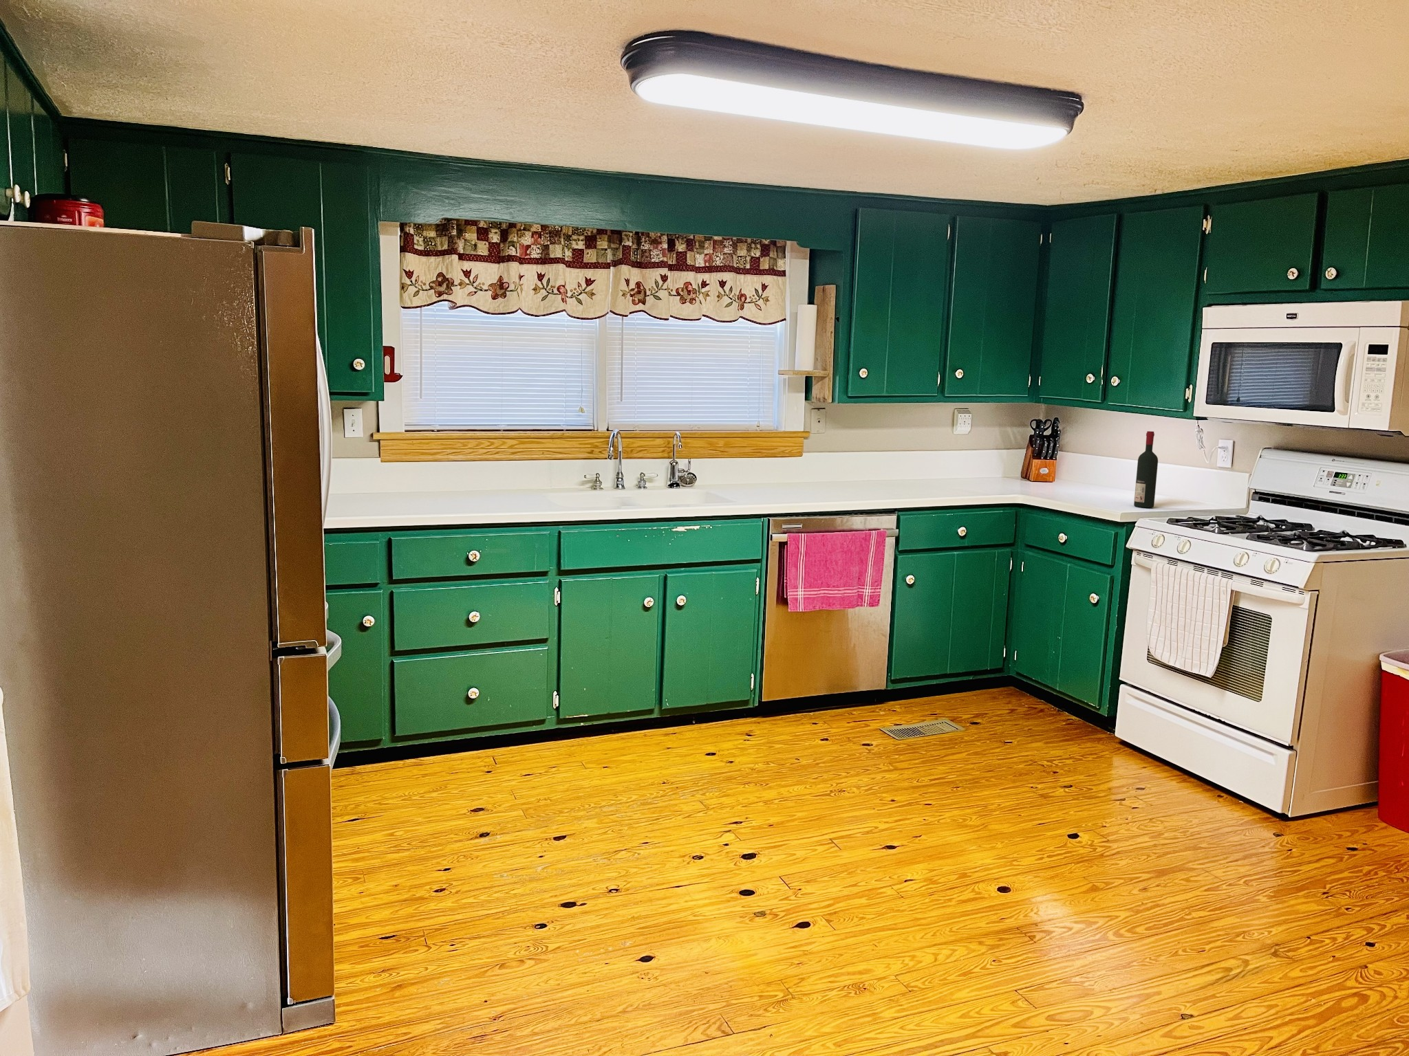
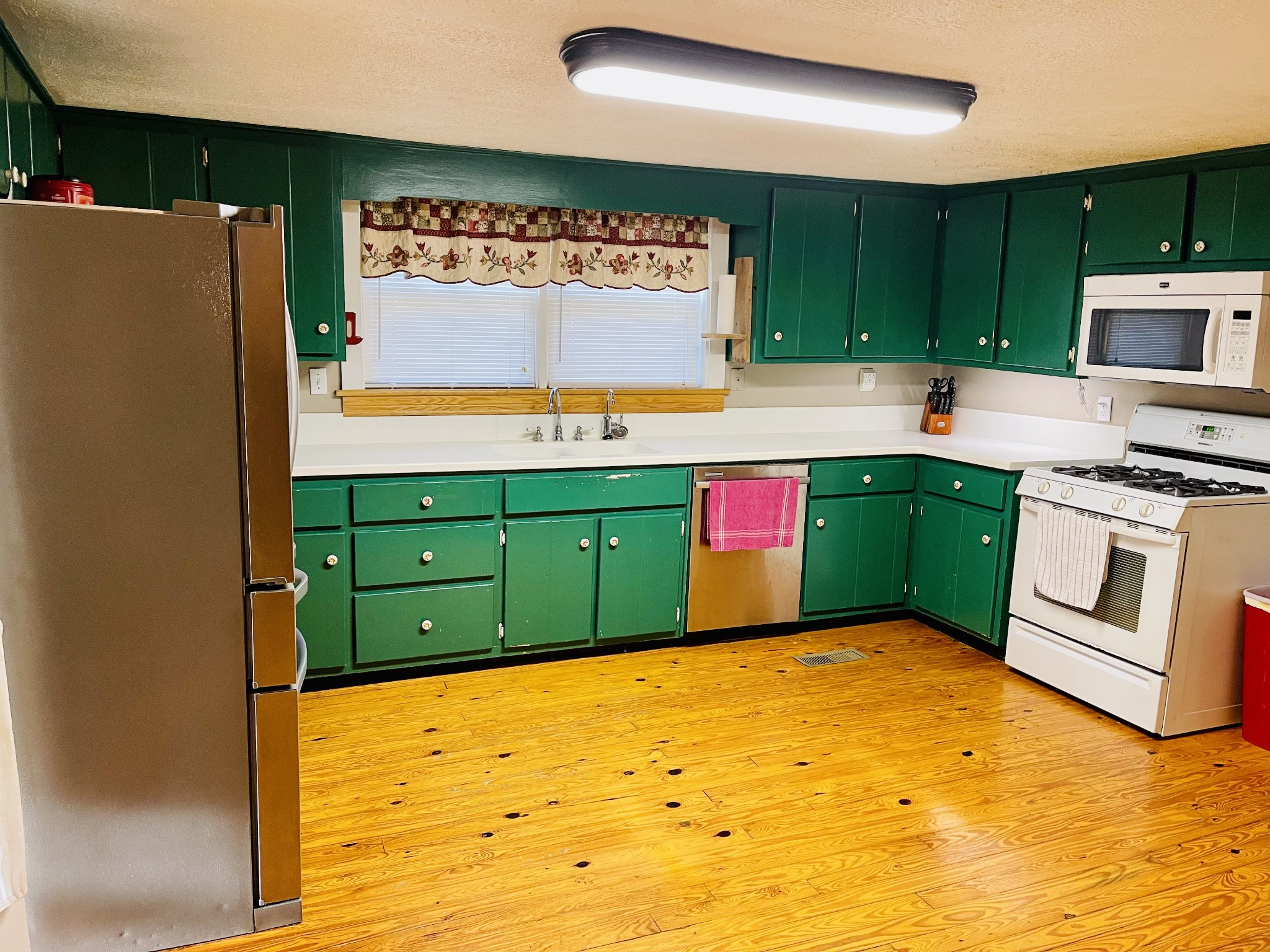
- alcohol (1147, 469)
